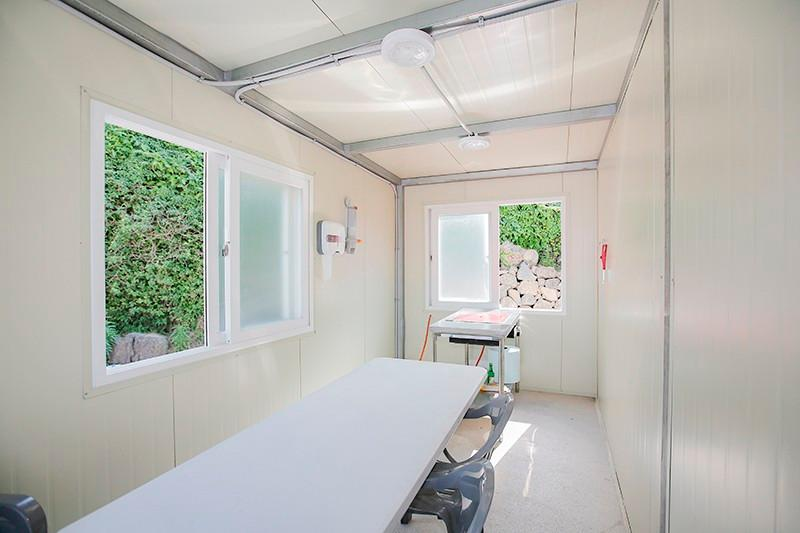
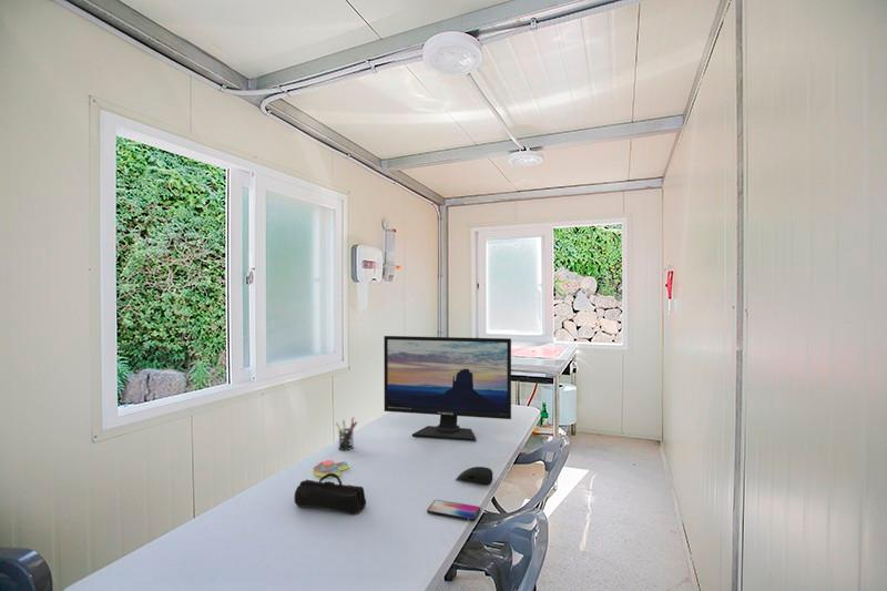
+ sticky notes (330, 468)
+ computer mouse (473, 473)
+ pencil case (329, 490)
+ pen holder (346, 432)
+ computer monitor (447, 384)
+ smartphone (453, 509)
